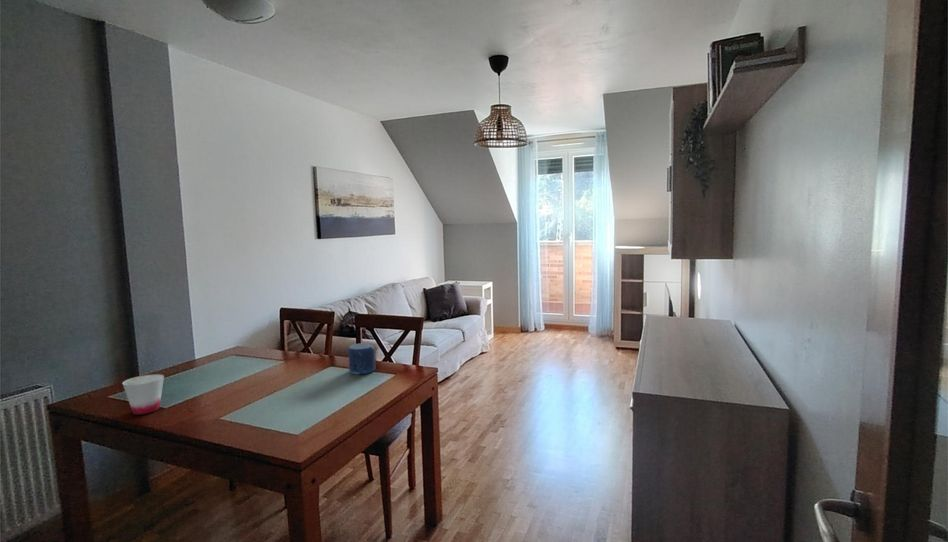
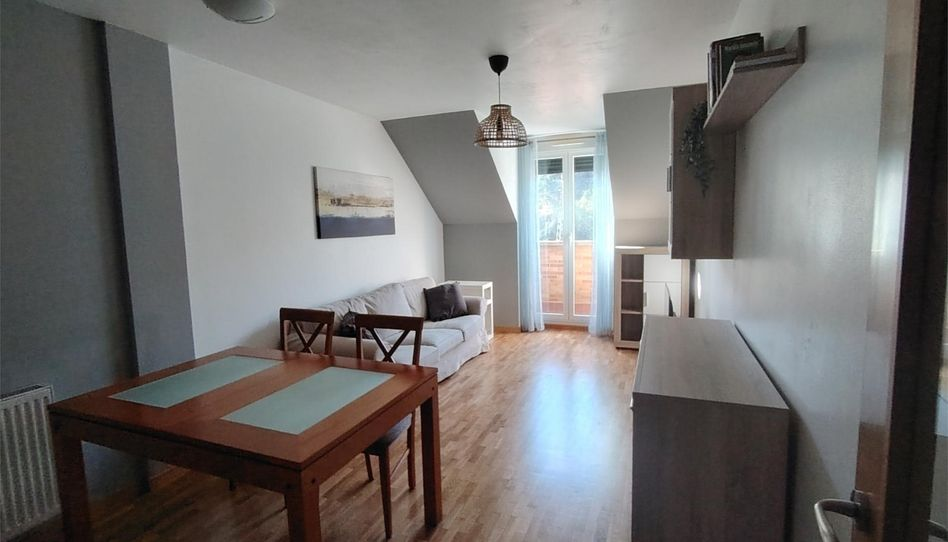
- cup (145, 395)
- candle (361, 358)
